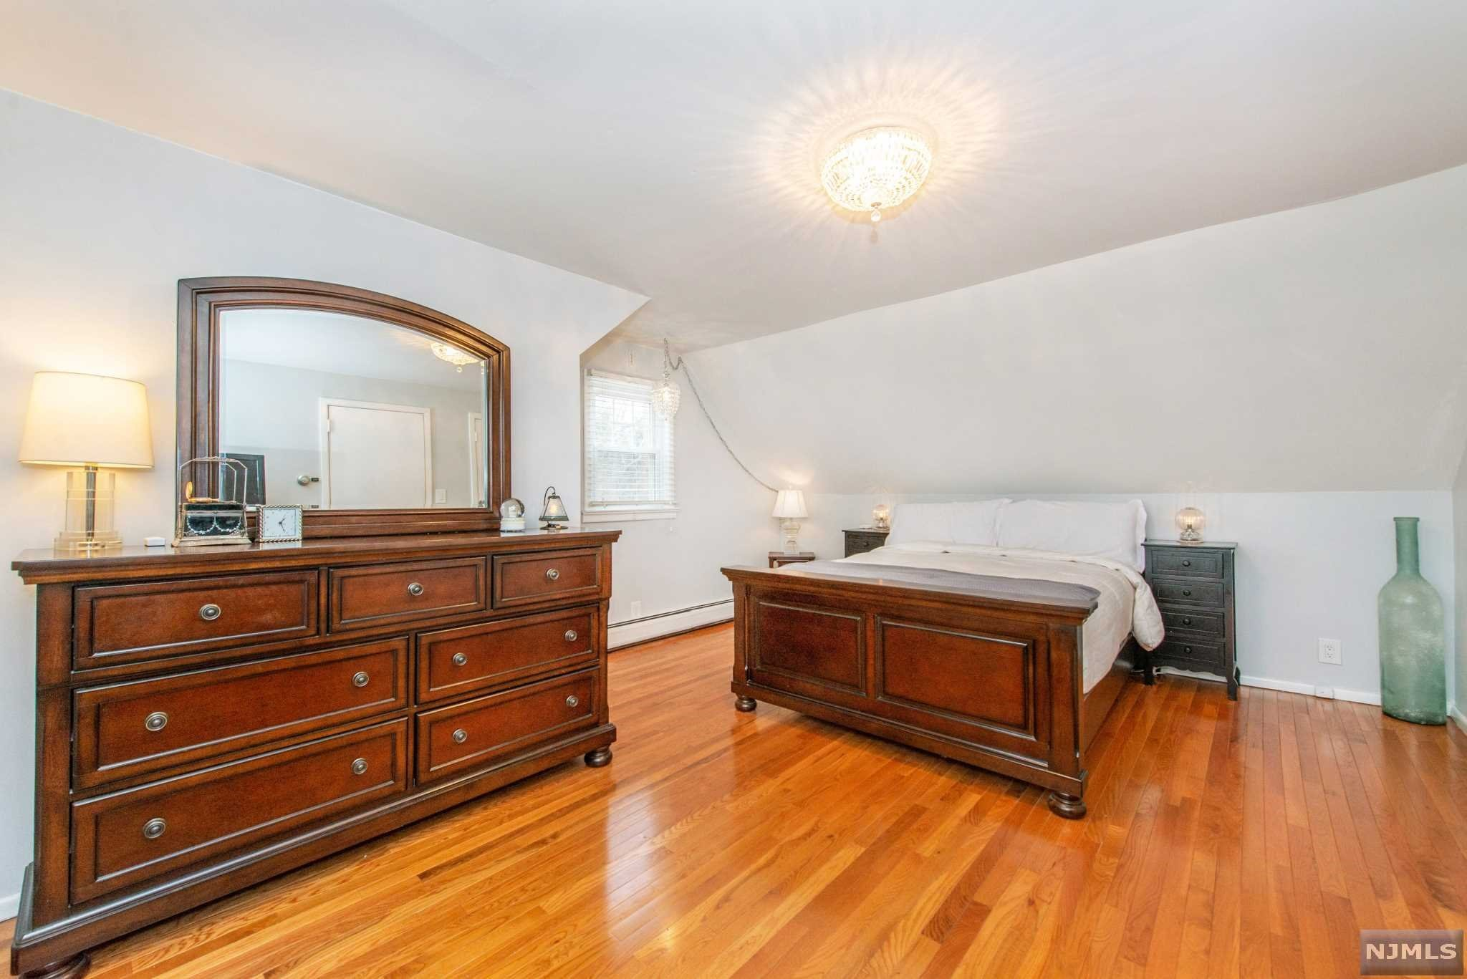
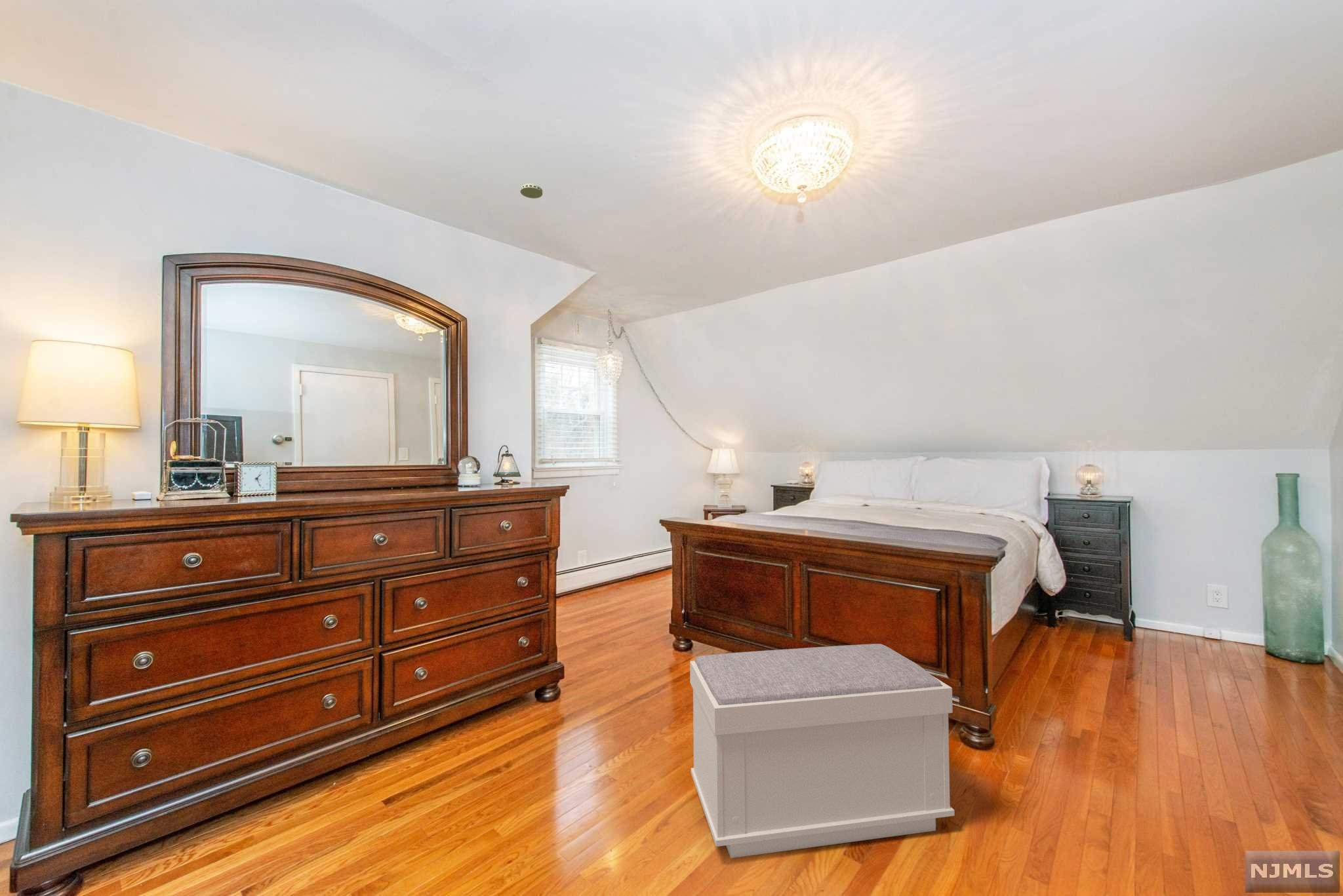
+ bench (812, 735)
+ smoke detector (531, 190)
